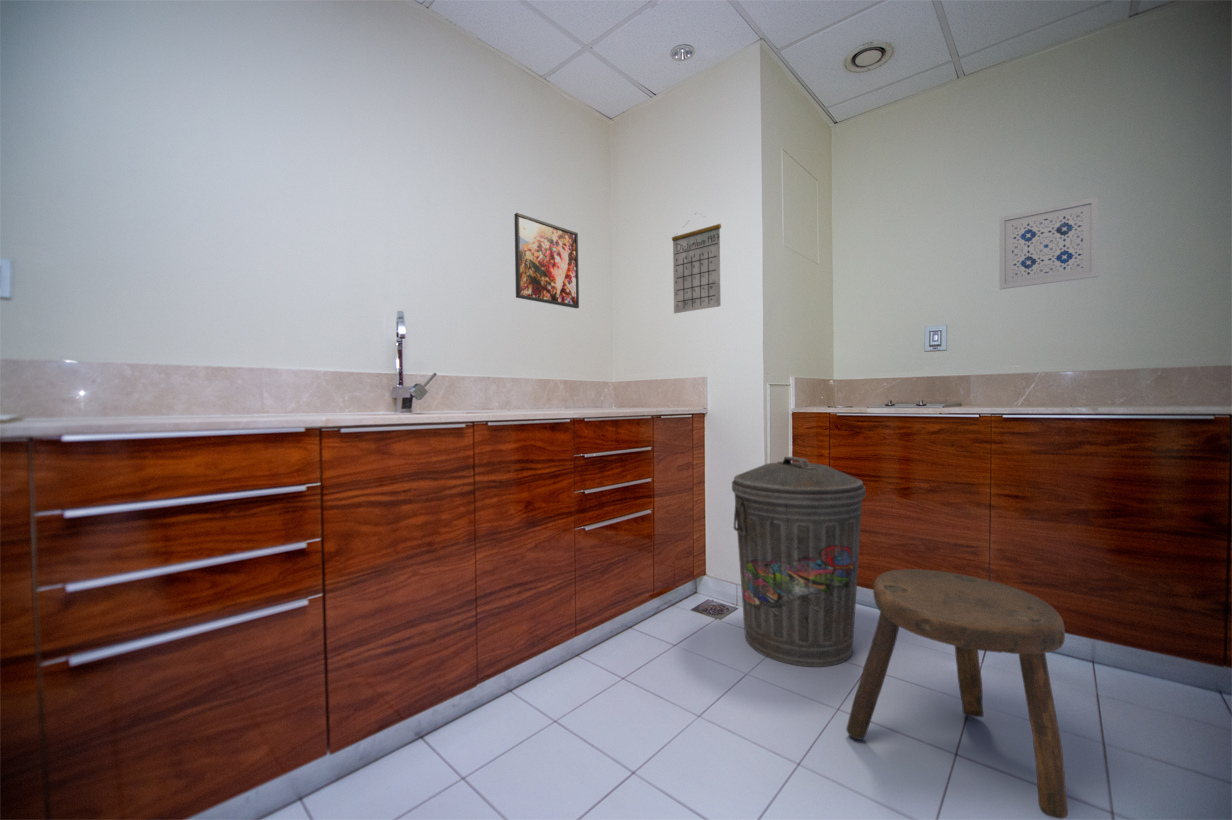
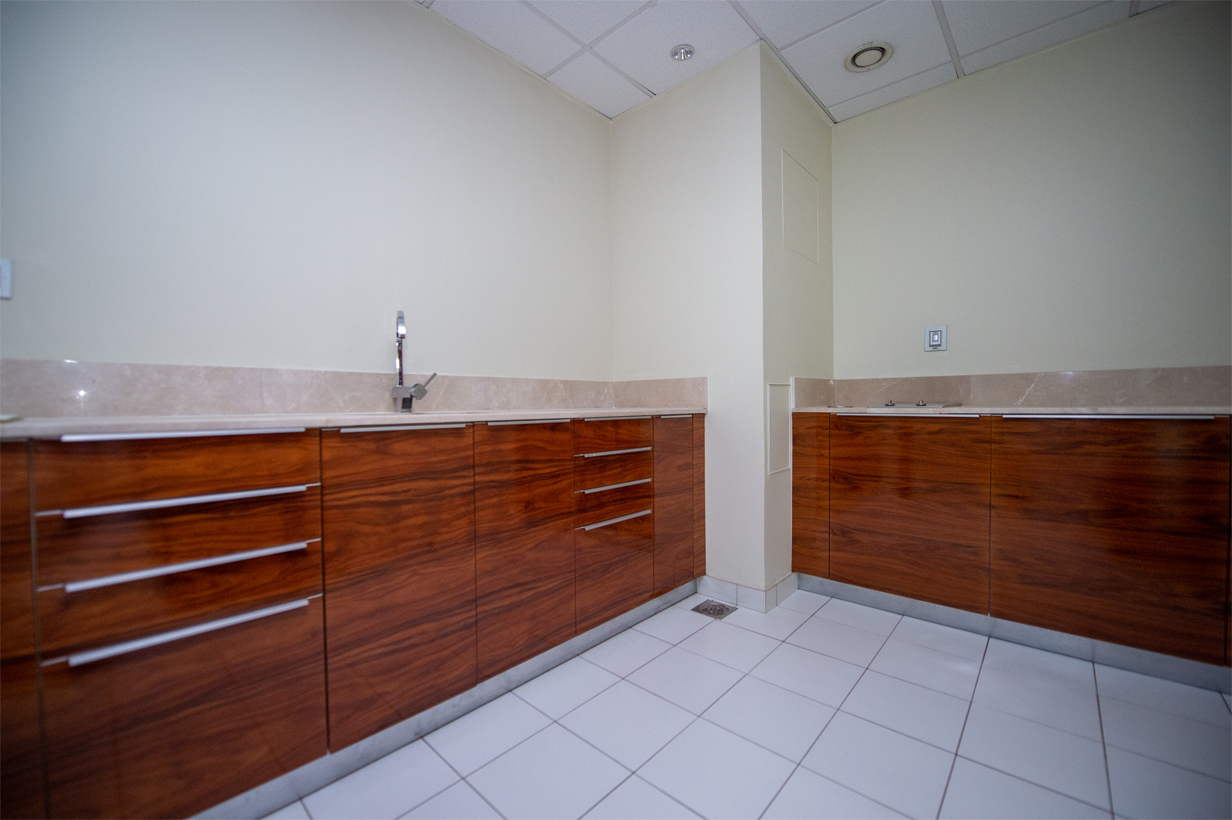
- stool (957, 670)
- trash can (796, 549)
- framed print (548, 263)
- wall art (1046, 245)
- calendar (696, 260)
